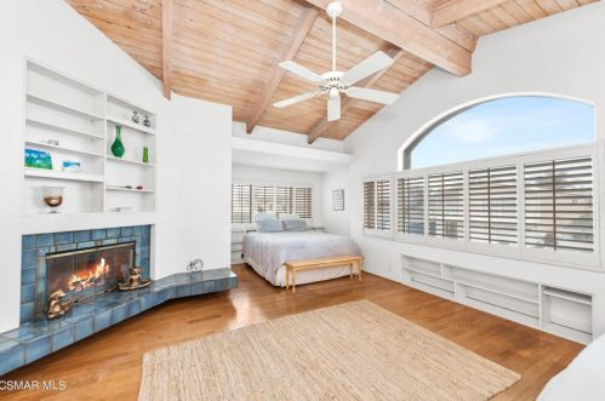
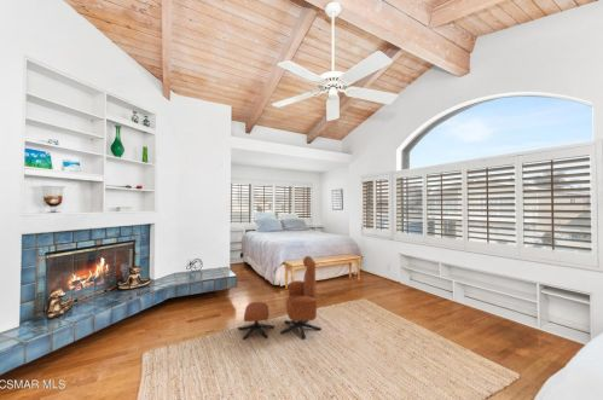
+ lounge chair (286, 298)
